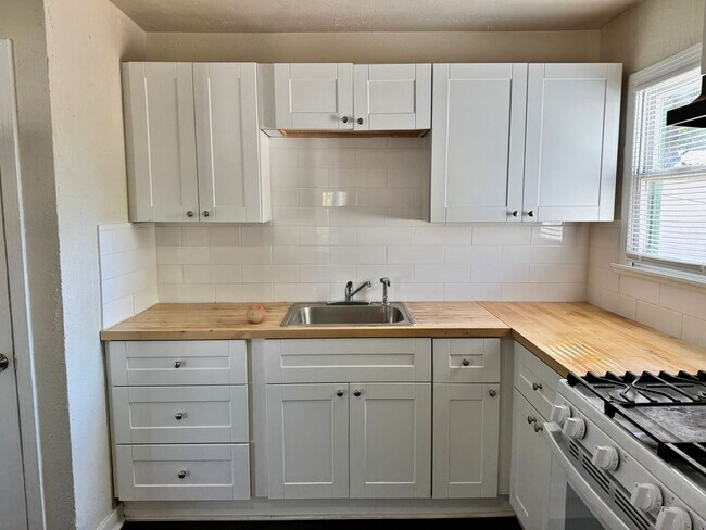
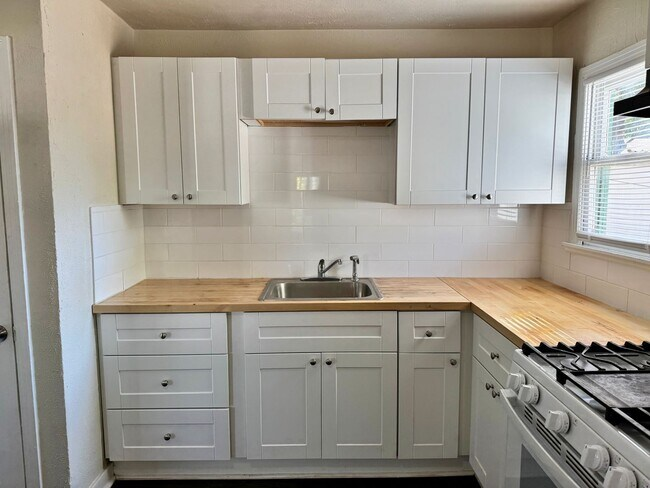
- apple (255, 314)
